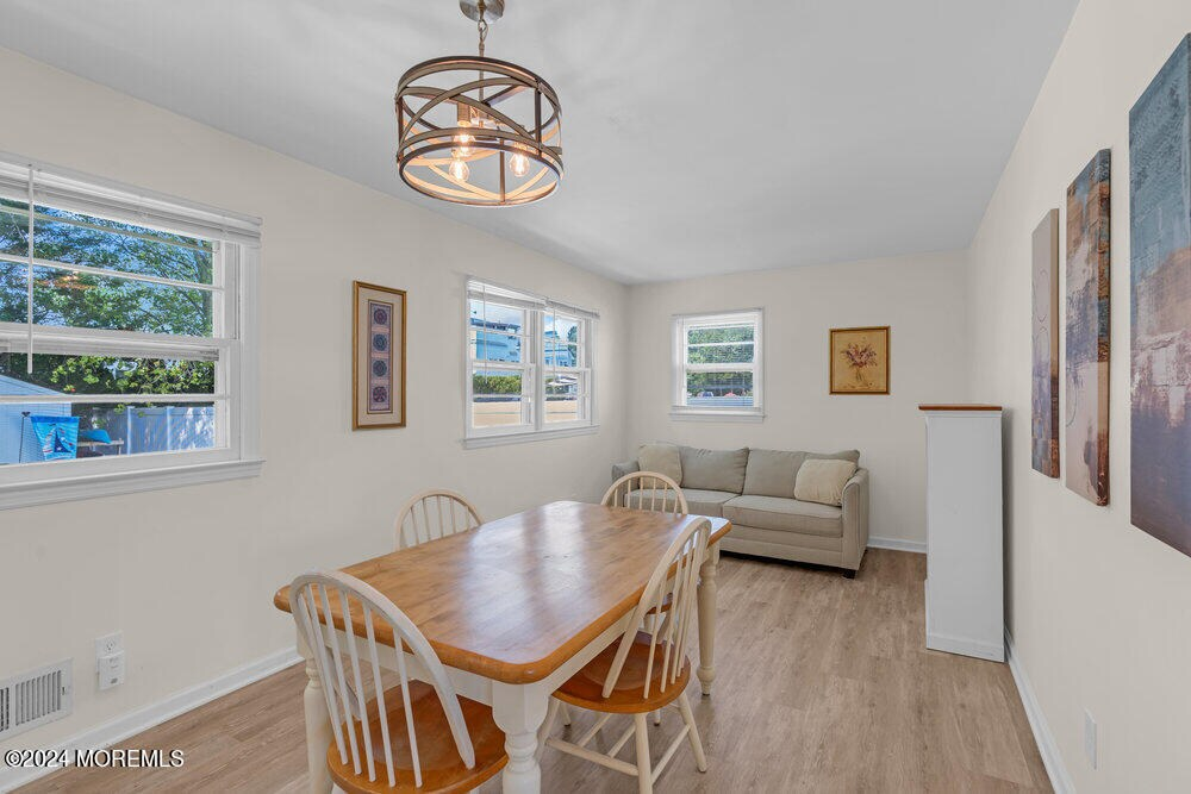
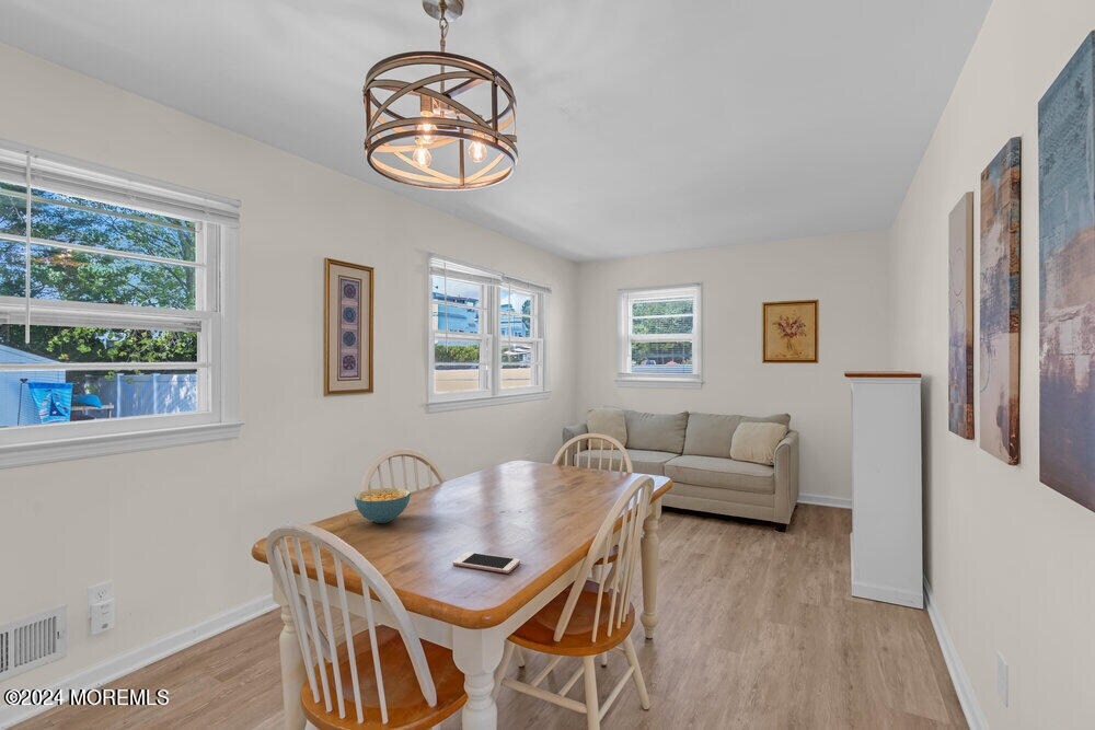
+ cell phone (486, 561)
+ cereal bowl (382, 507)
